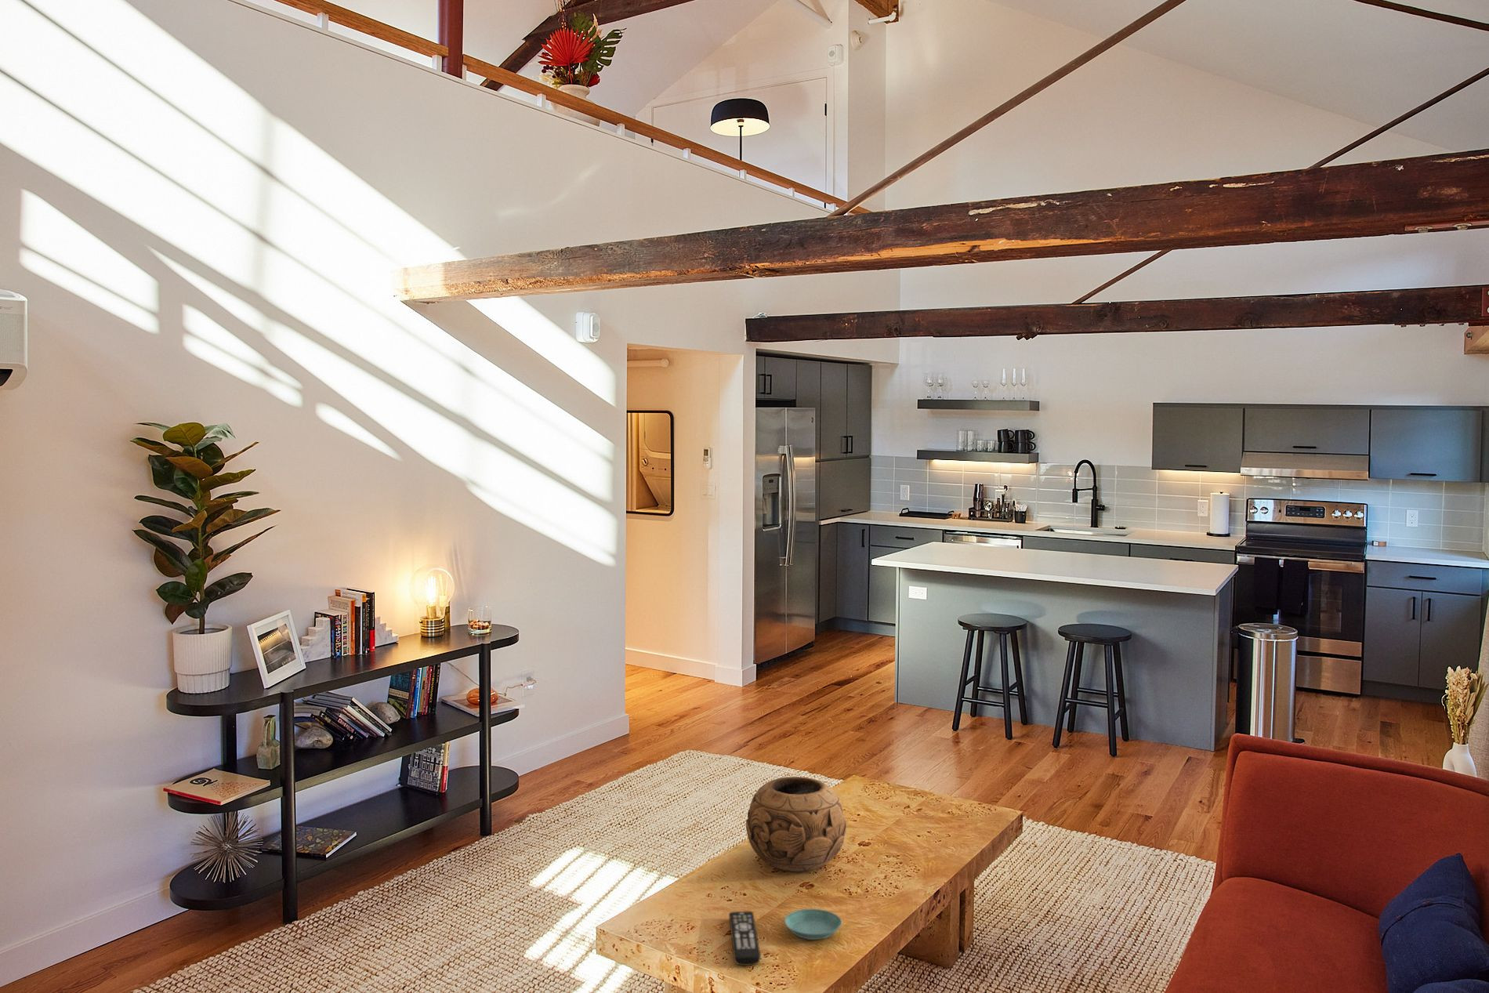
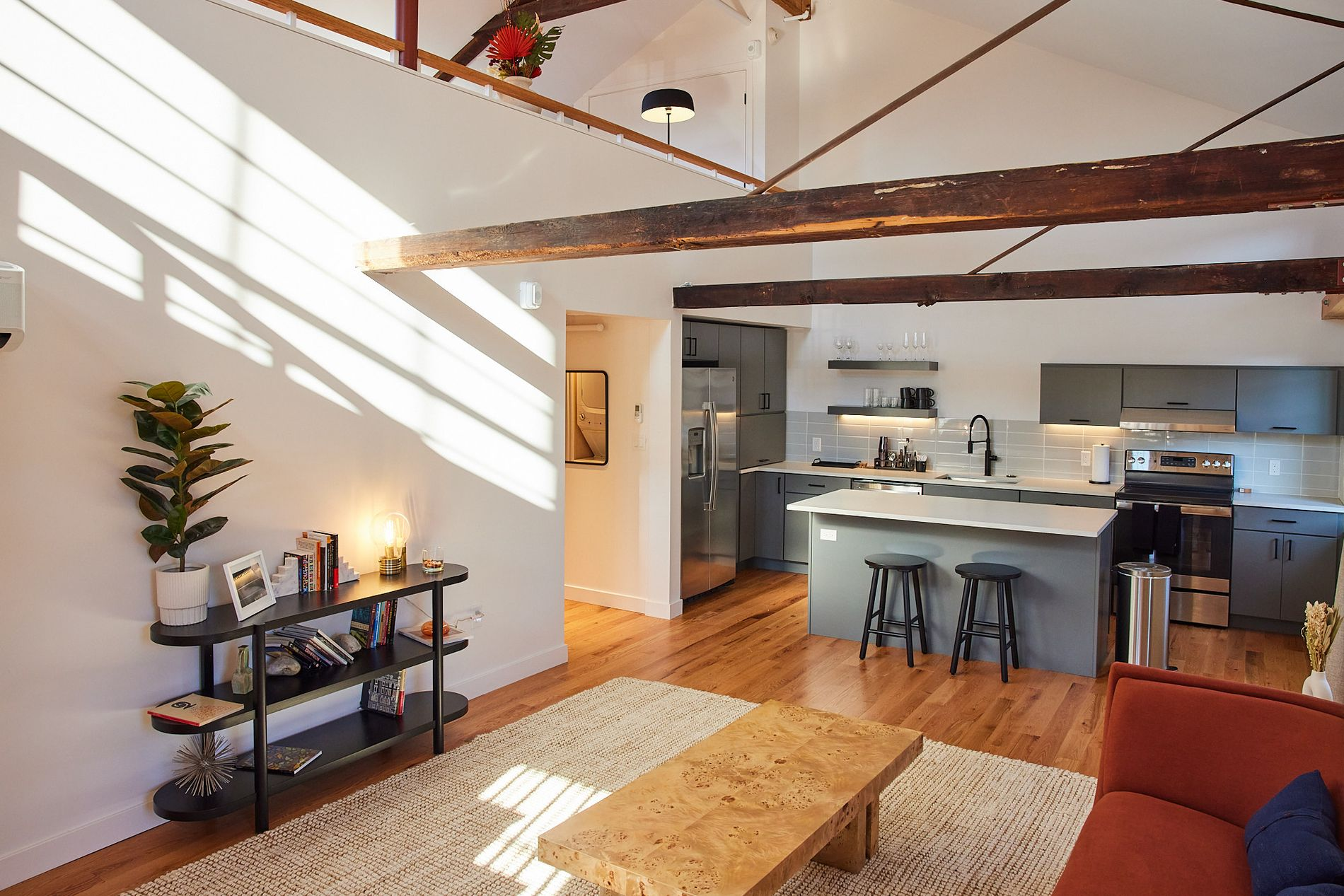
- remote control (743, 936)
- decorative bowl (795, 823)
- saucer (813, 925)
